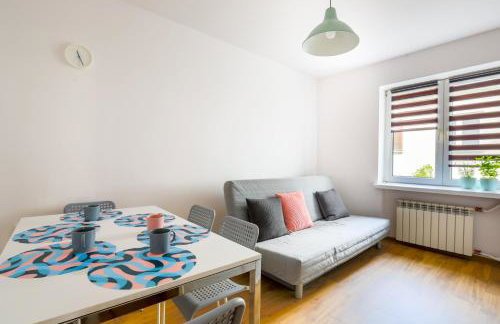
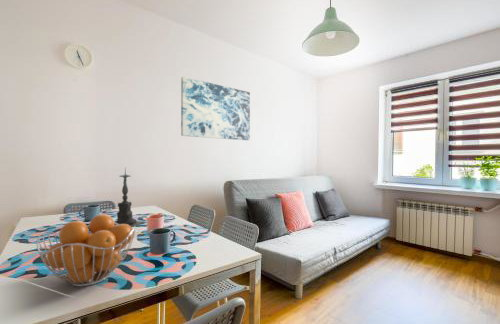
+ candle holder (124, 195)
+ wall art (218, 111)
+ fruit basket (90, 248)
